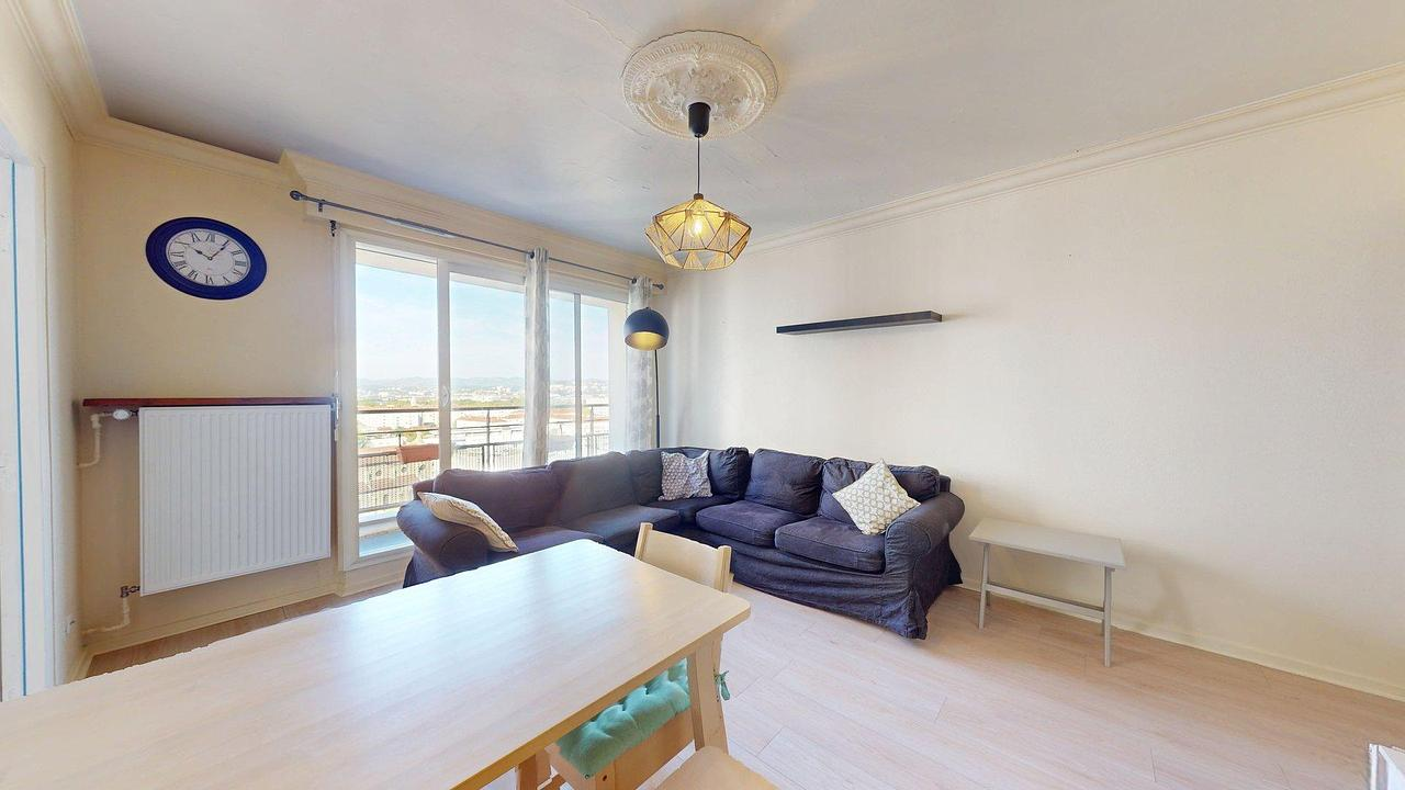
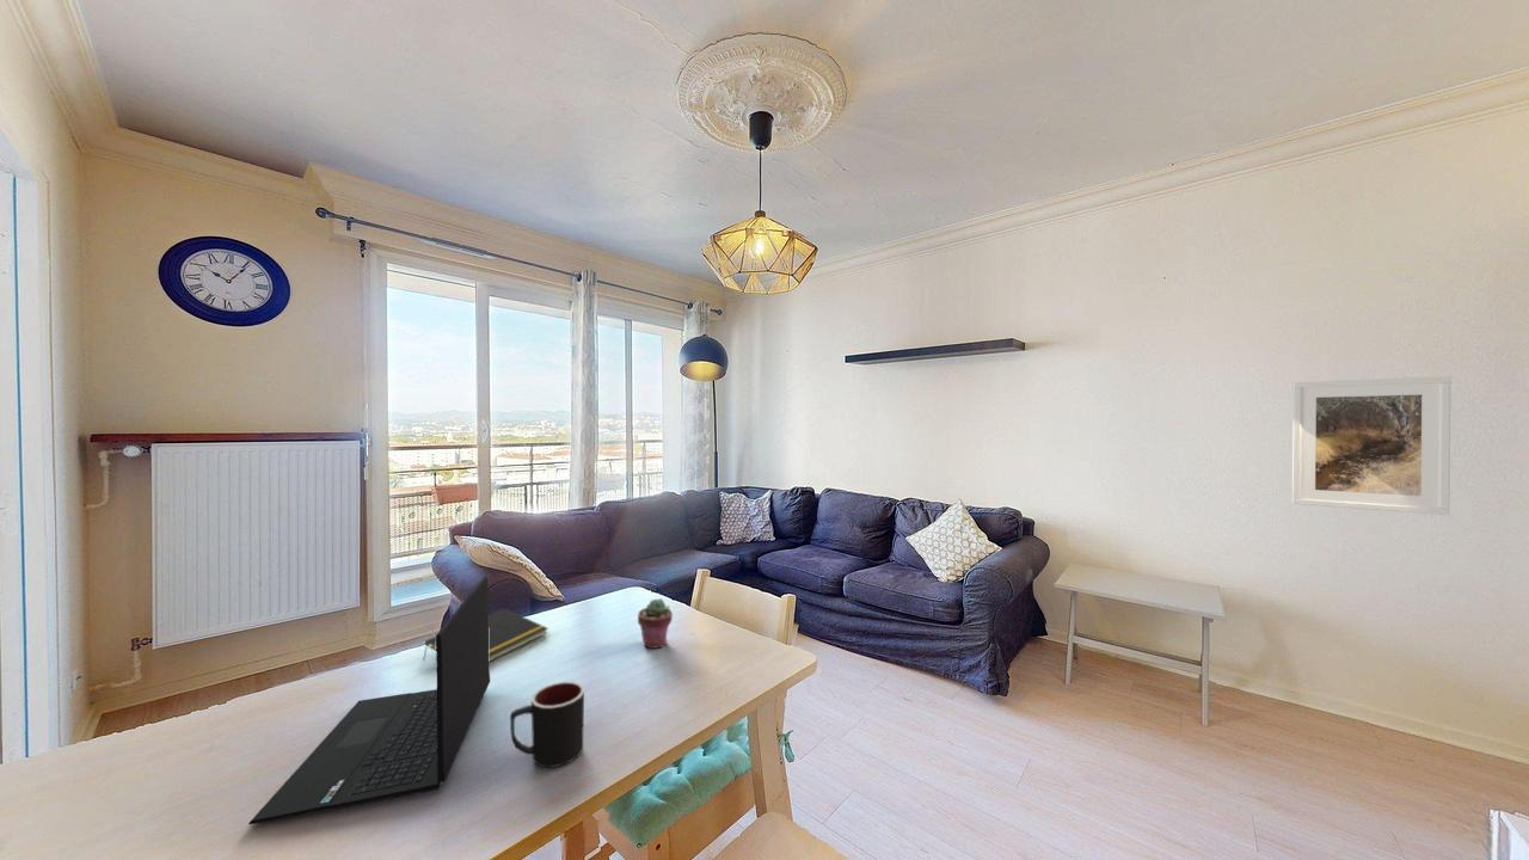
+ potted succulent (655, 621)
+ mug (548, 726)
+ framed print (1365, 444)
+ notepad (490, 635)
+ laptop (400, 694)
